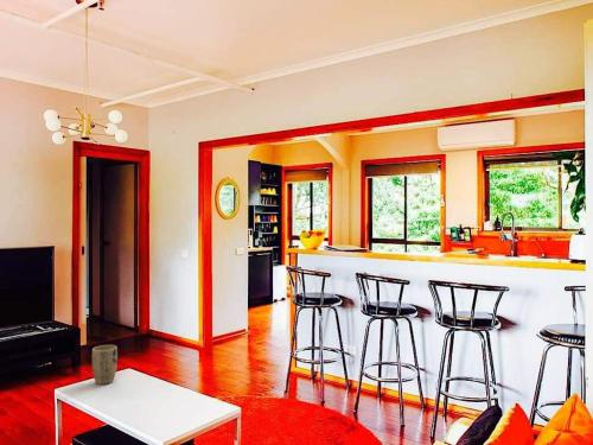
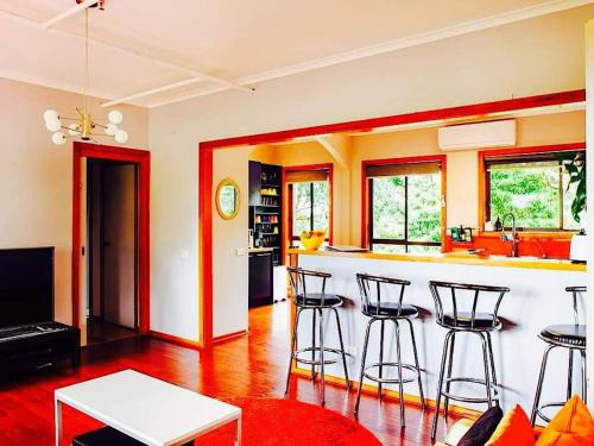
- plant pot (104, 364)
